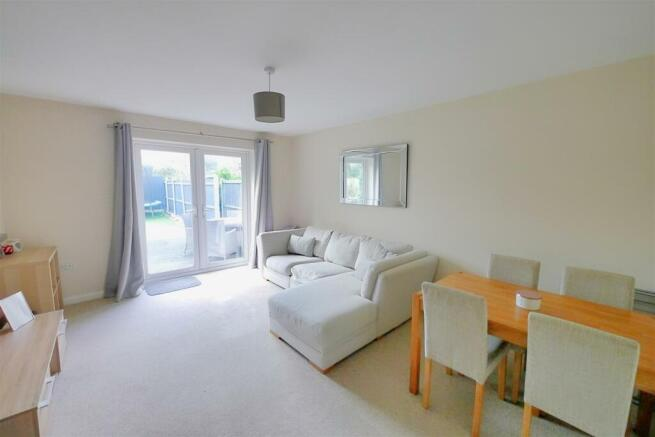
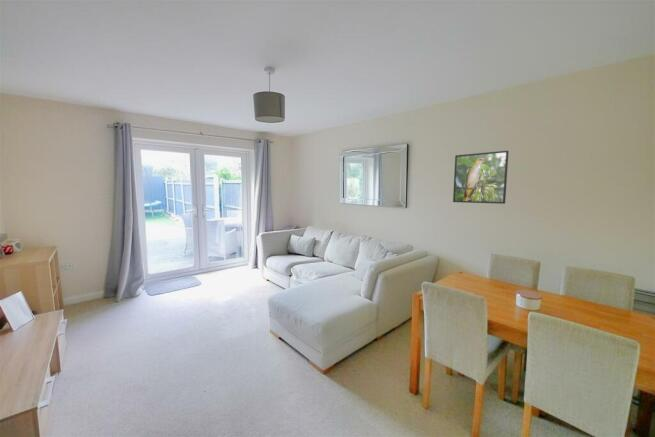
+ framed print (478, 178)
